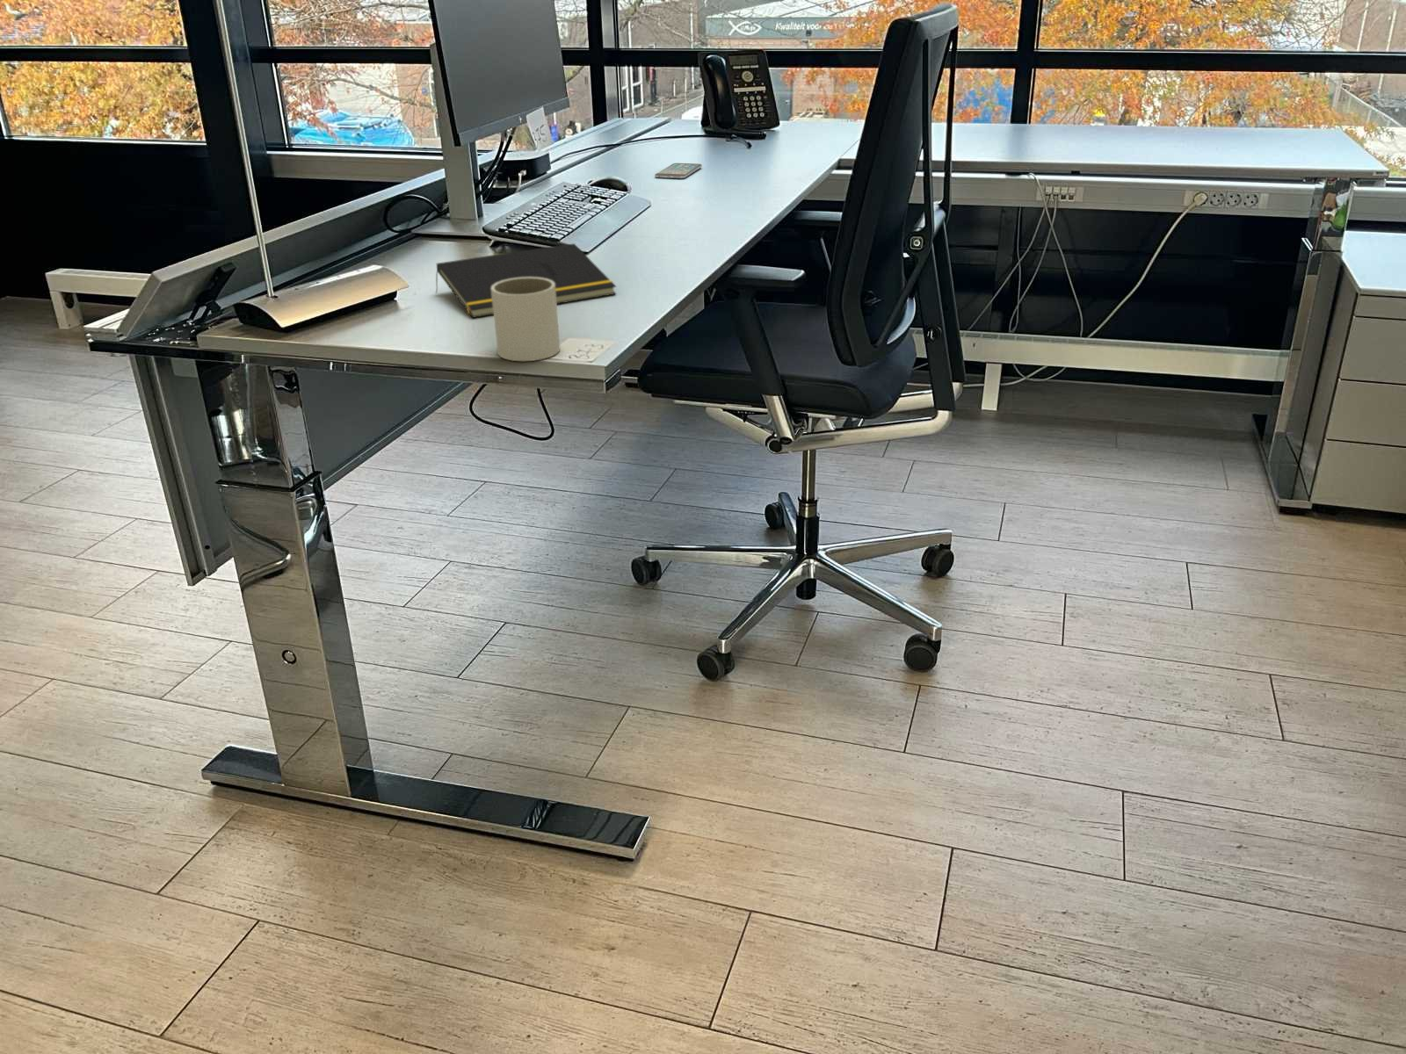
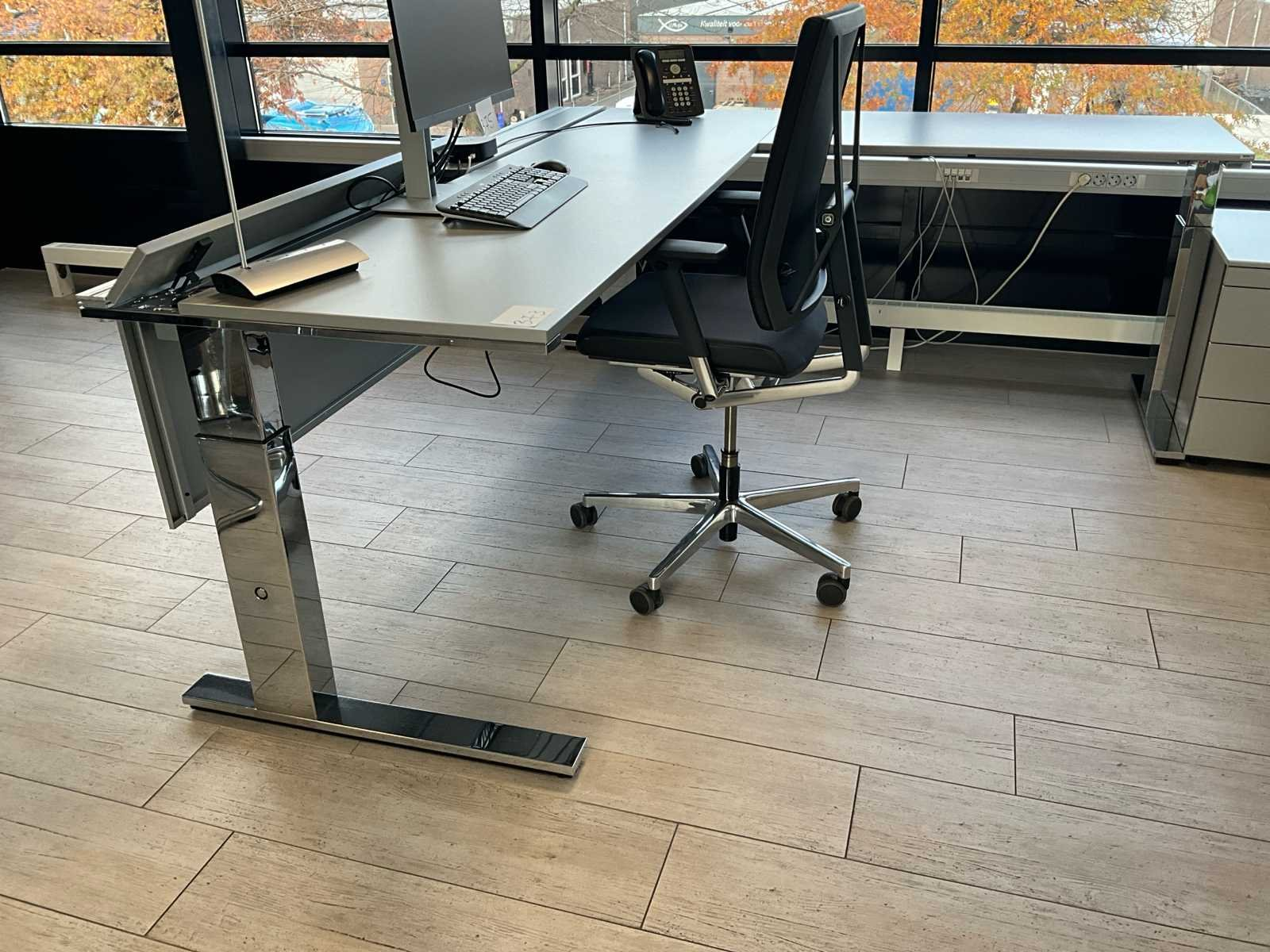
- notepad (526, 277)
- smartphone (679, 170)
- mug (529, 314)
